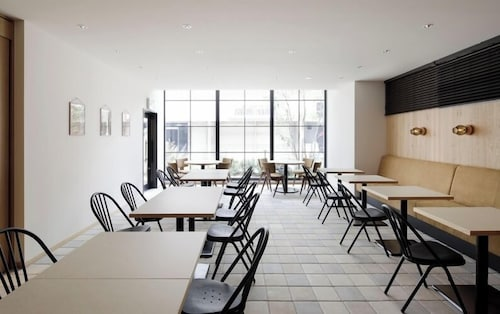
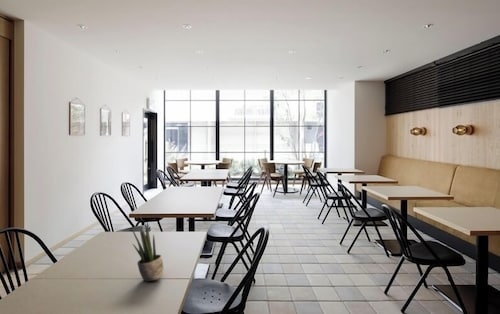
+ potted plant (147, 249)
